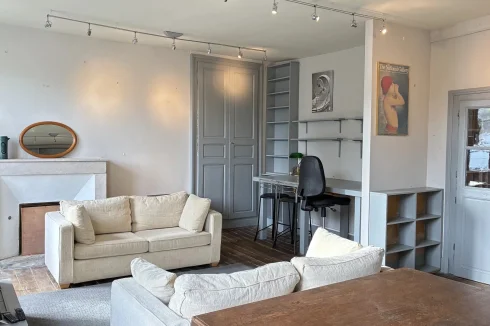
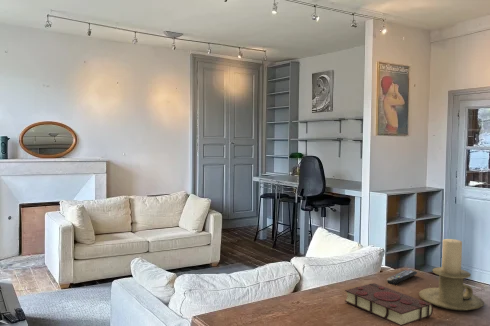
+ book (381, 300)
+ candle holder (451, 270)
+ remote control (402, 276)
